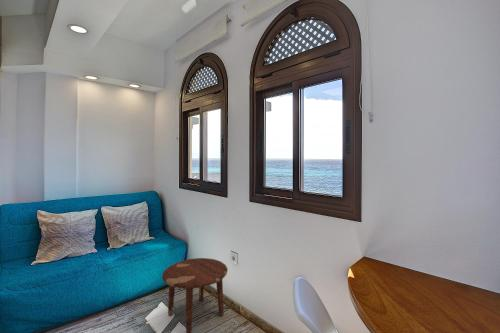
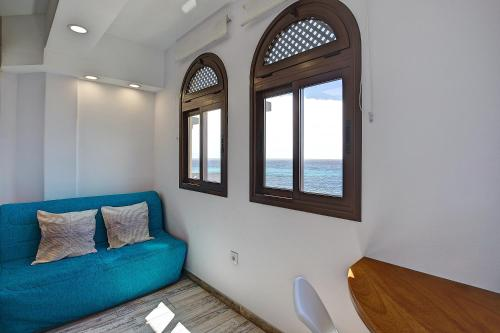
- side table (192, 292)
